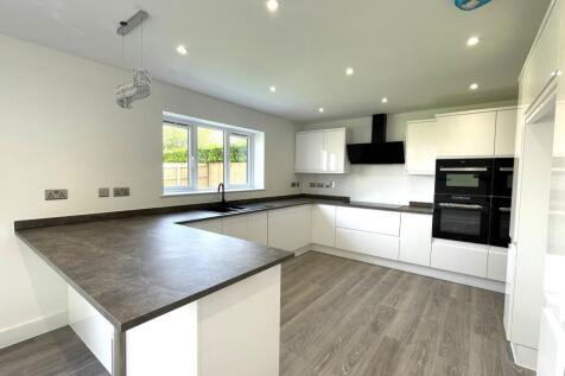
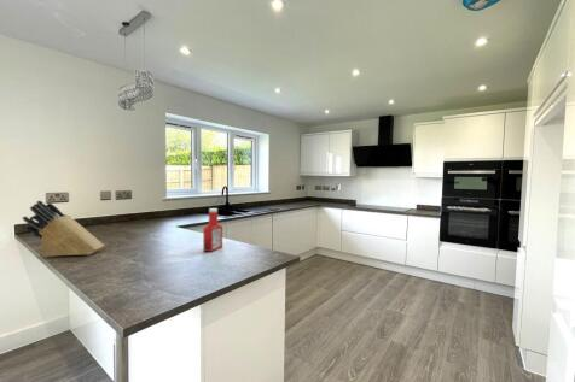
+ knife block (65, 227)
+ soap bottle (213, 228)
